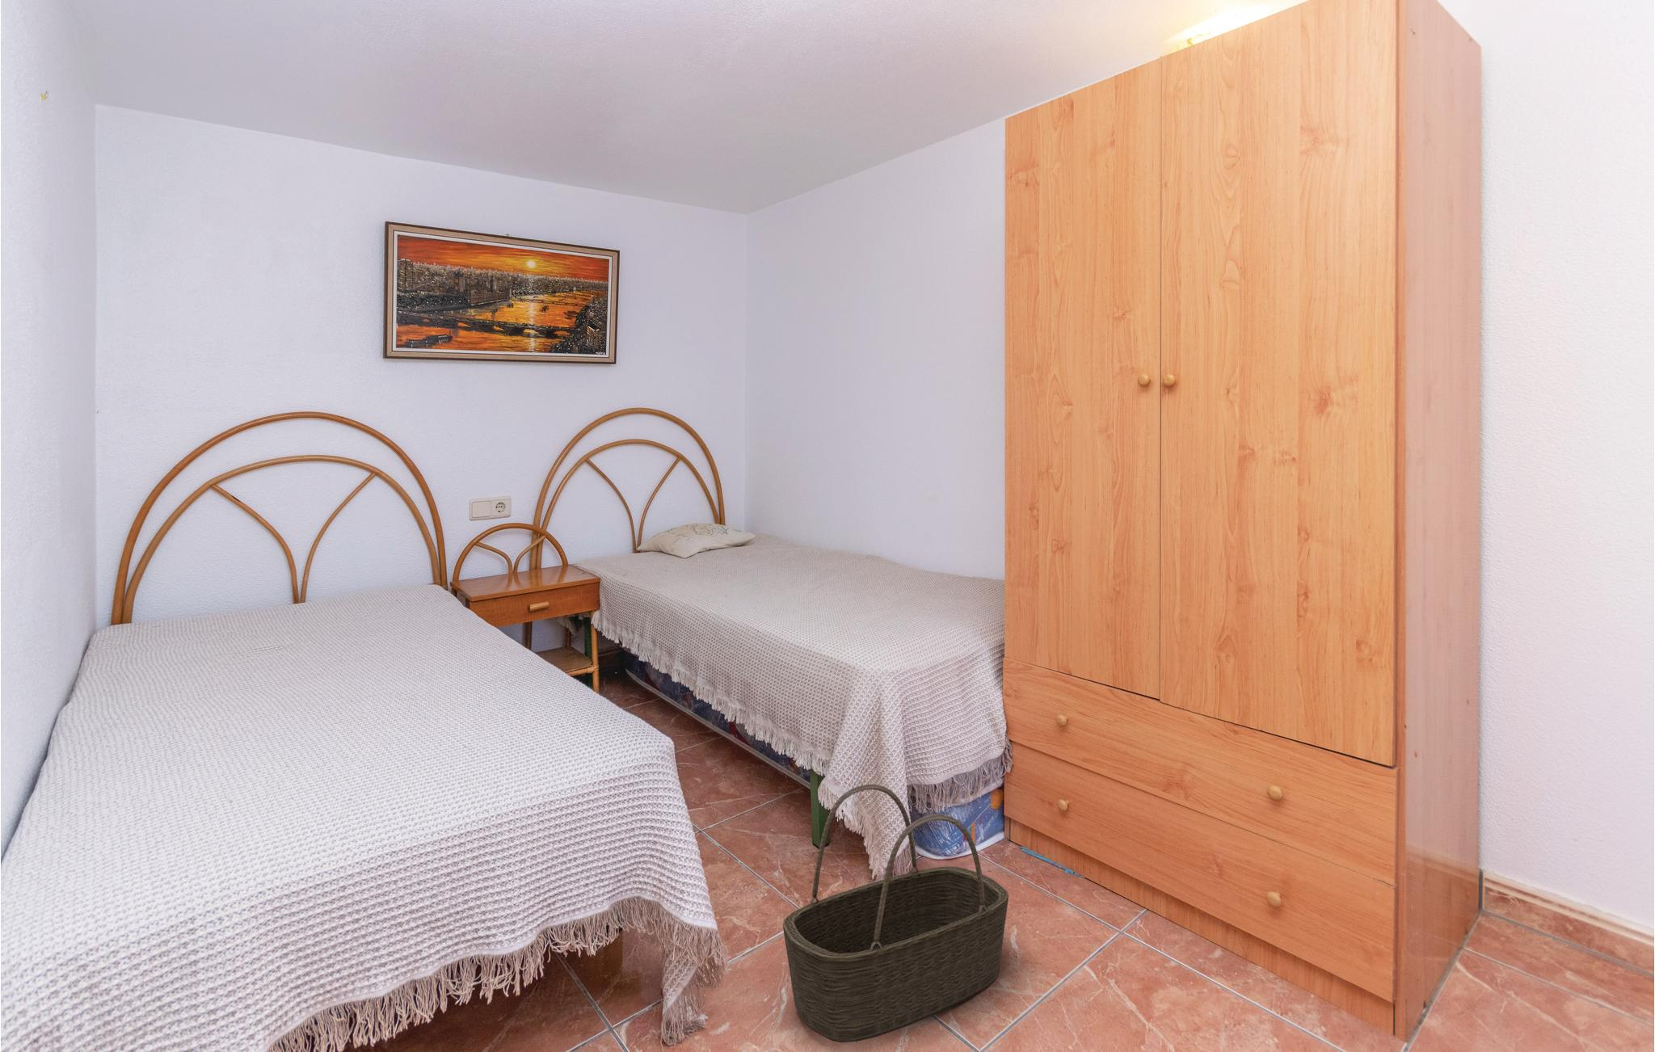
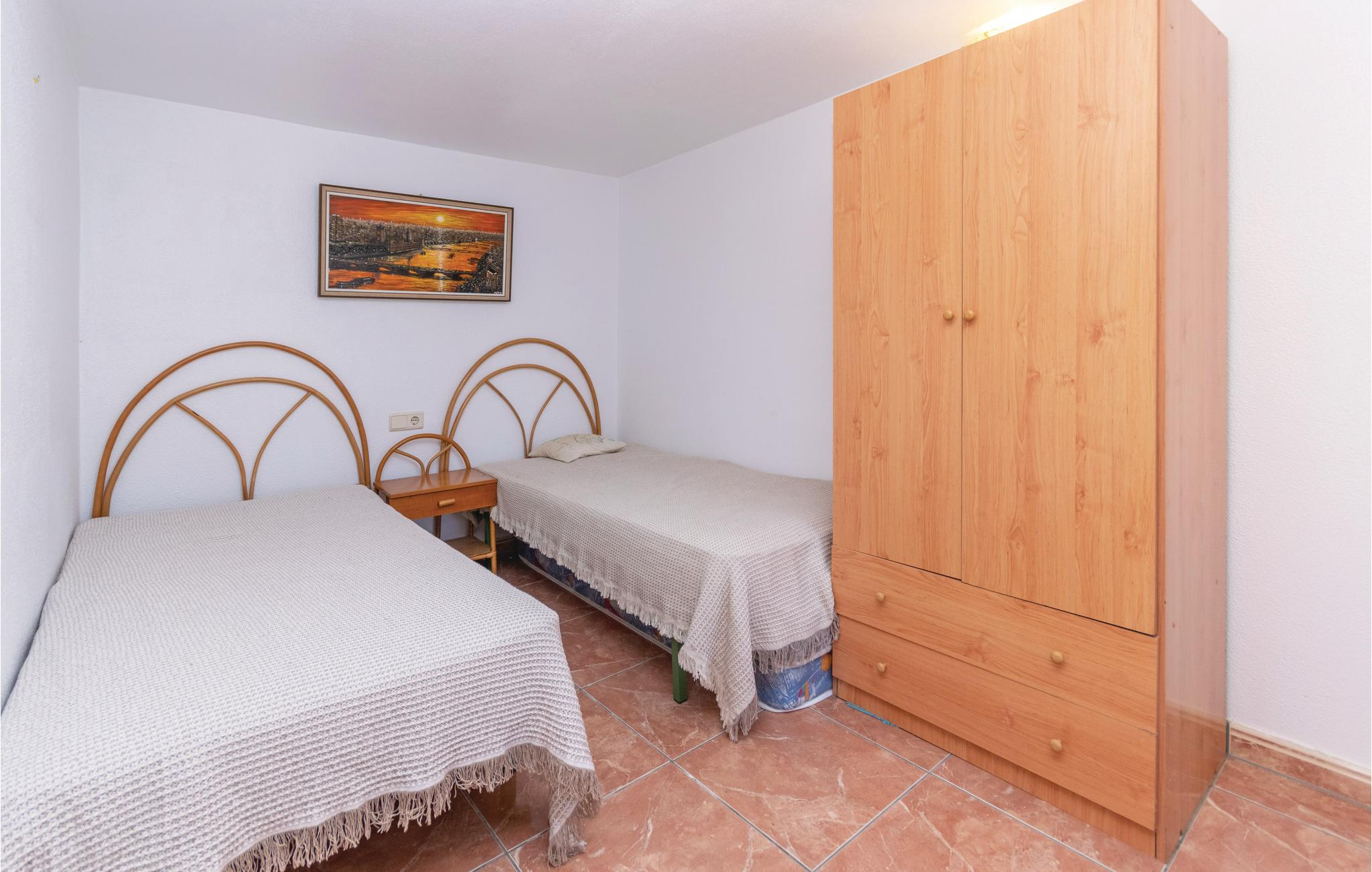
- basket (900, 893)
